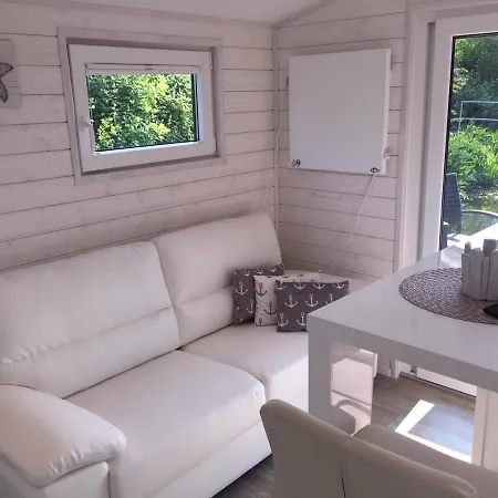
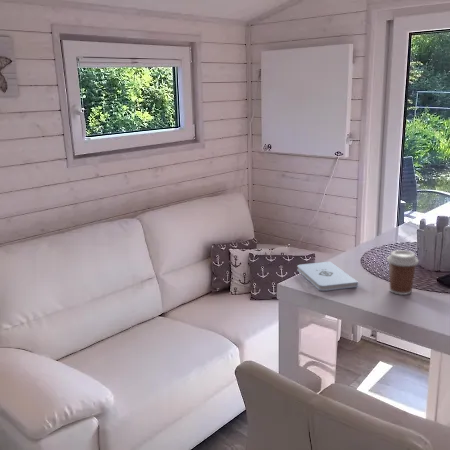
+ coffee cup (401, 272)
+ notepad (325, 275)
